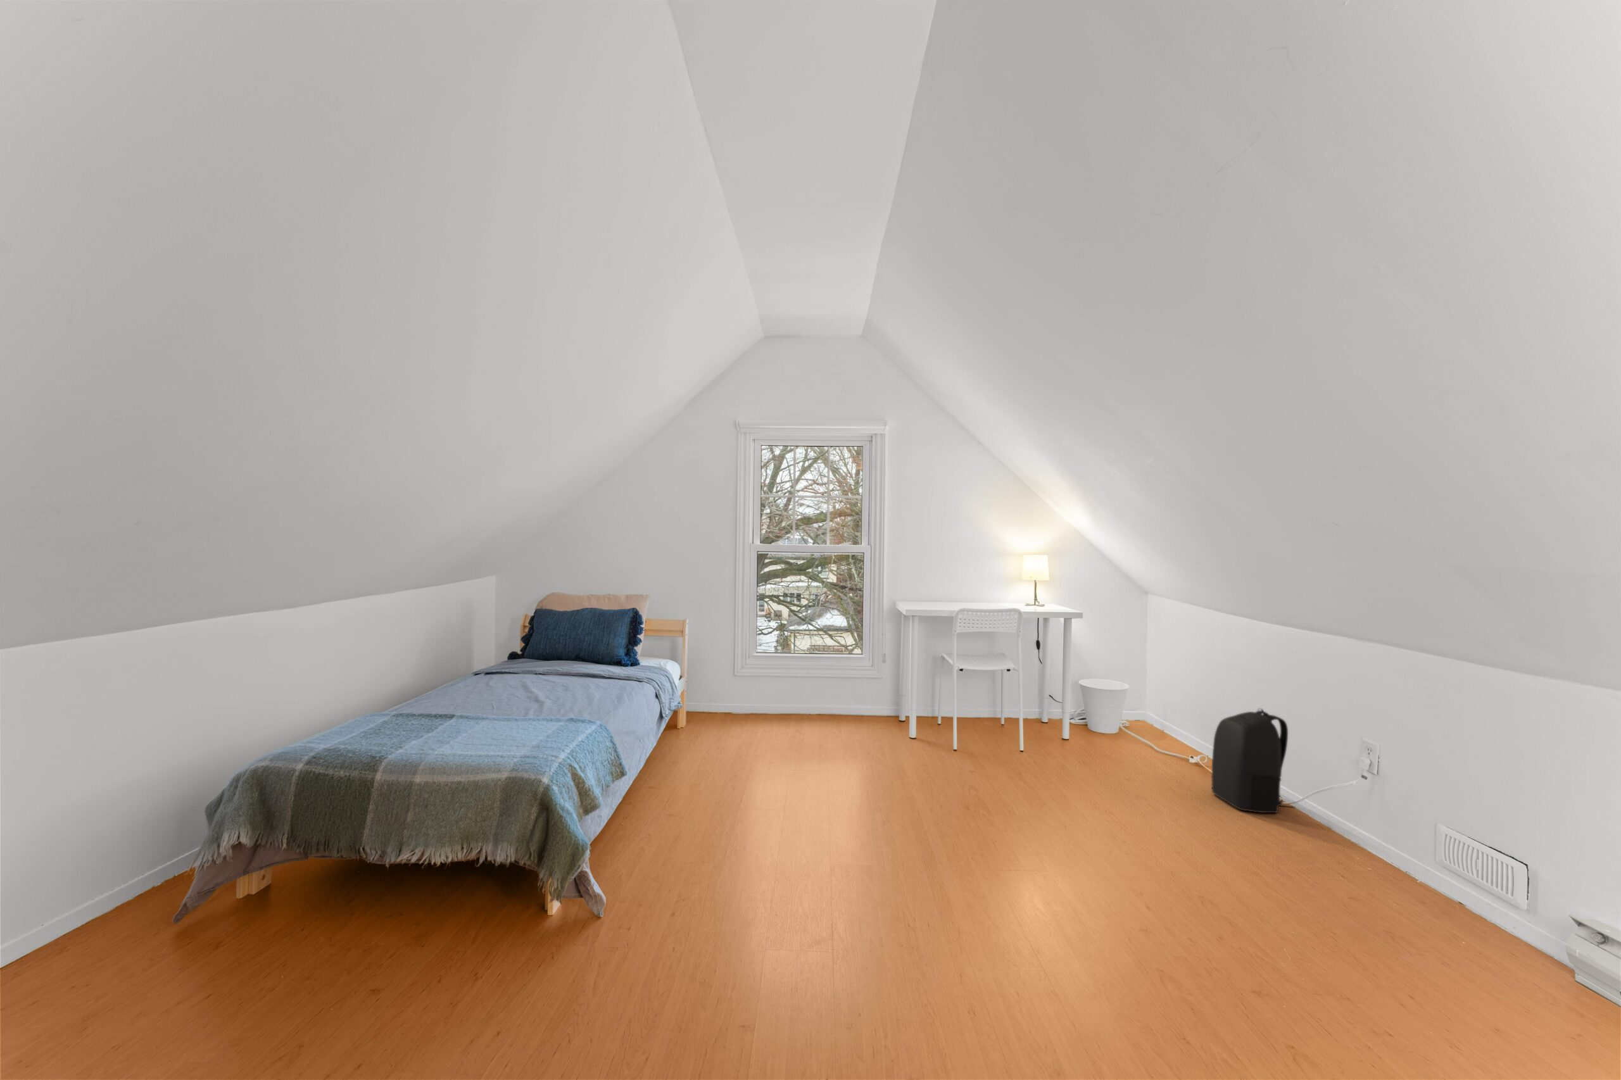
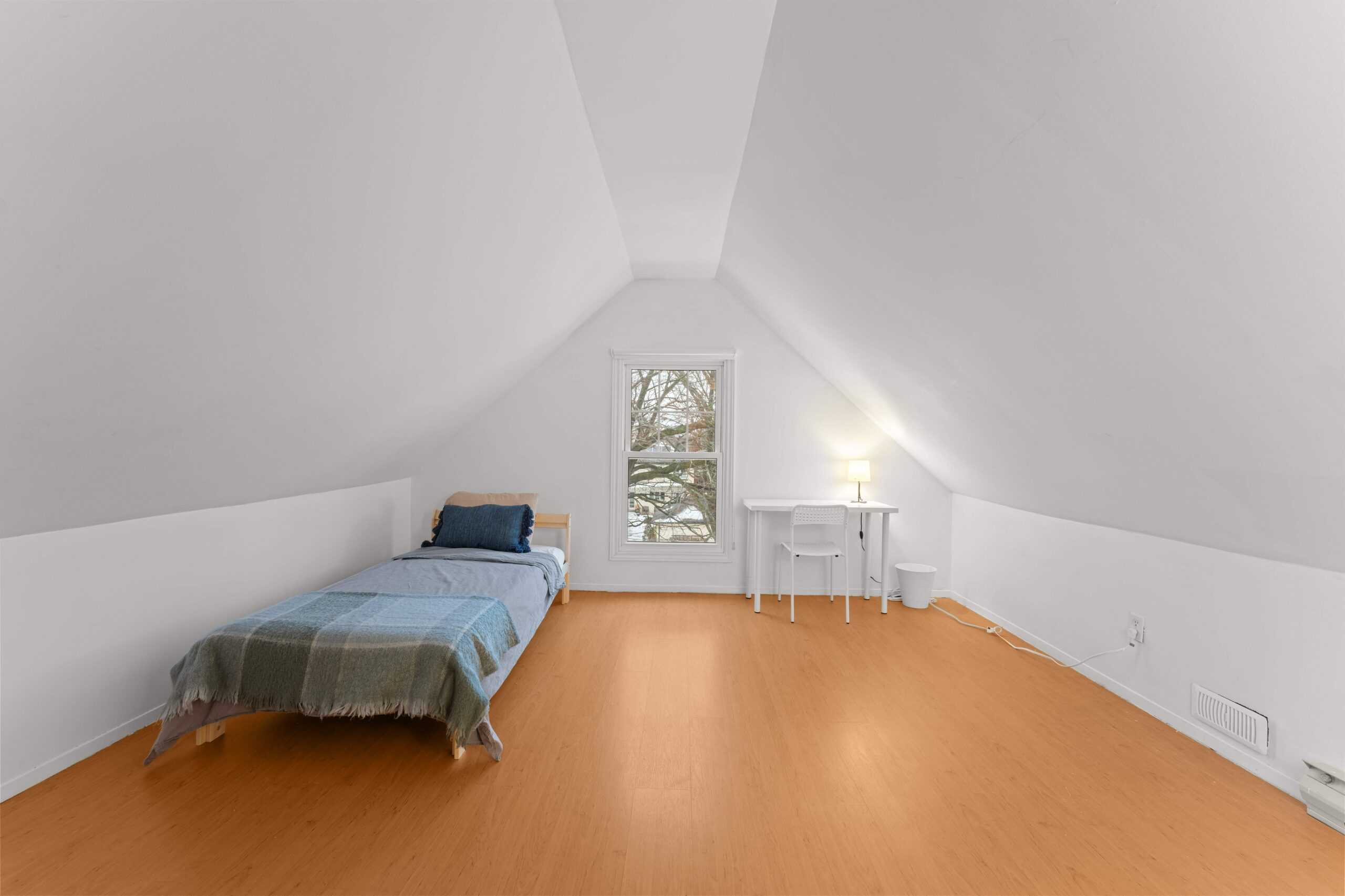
- backpack (1255, 756)
